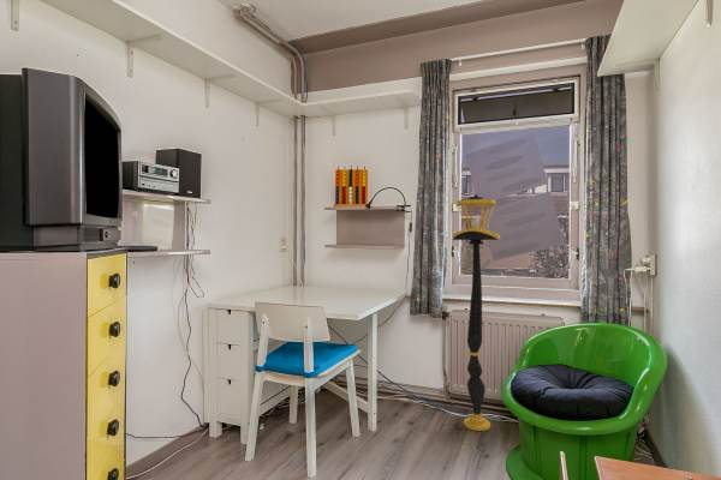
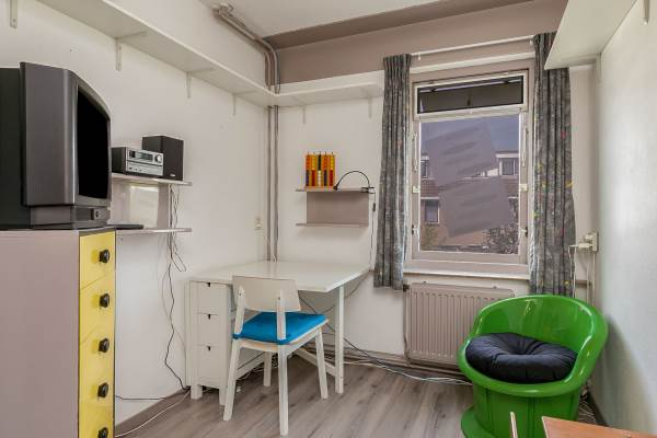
- floor lamp (476, 310)
